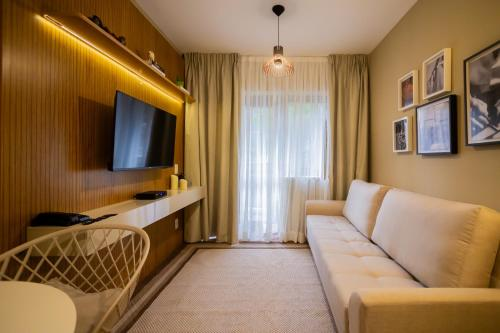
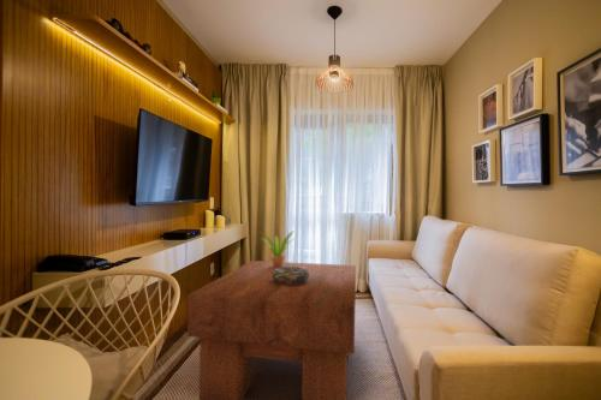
+ coffee table (287, 322)
+ potted plant (276, 246)
+ decorative bowl (290, 274)
